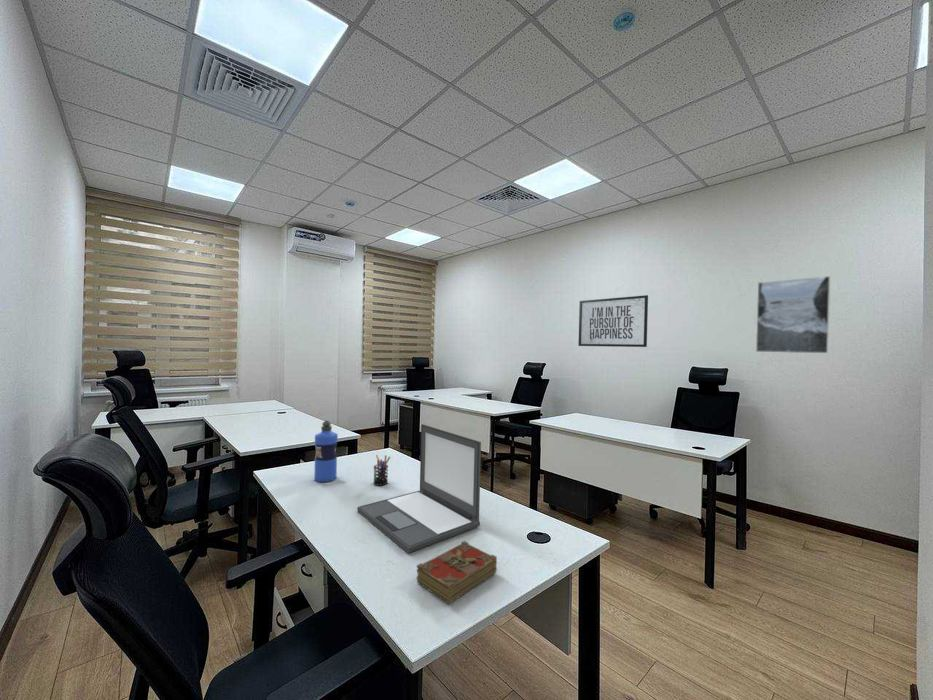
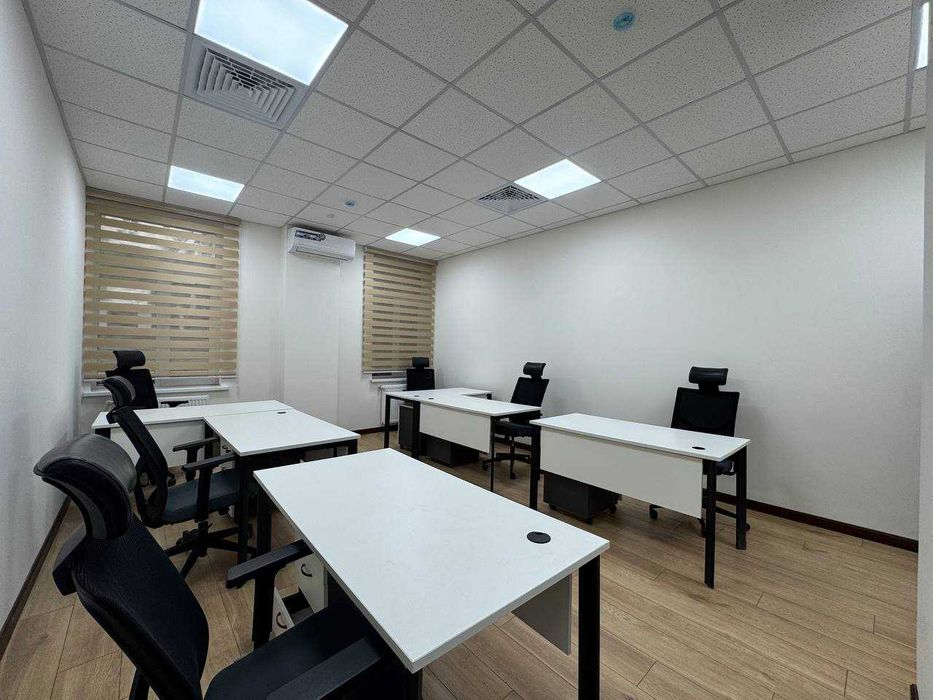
- book (456, 567)
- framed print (791, 316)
- water bottle (326, 449)
- mirror (610, 322)
- laptop (420, 477)
- pen holder (382, 468)
